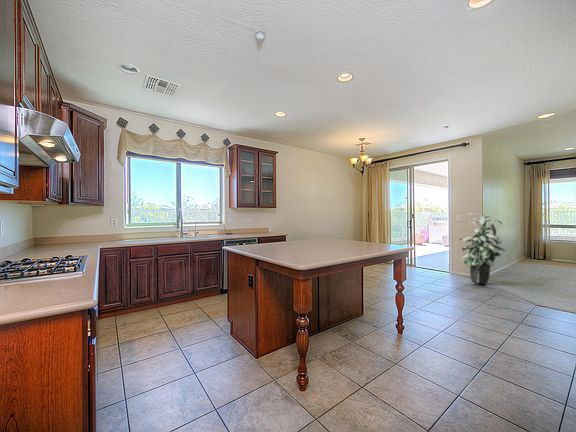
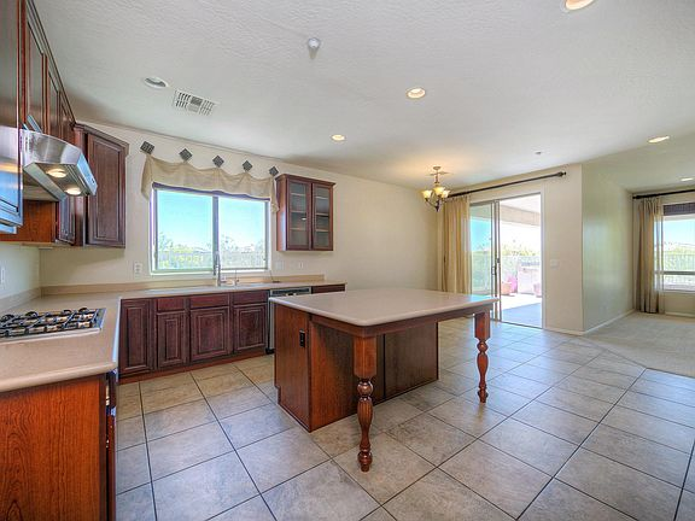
- indoor plant (479, 248)
